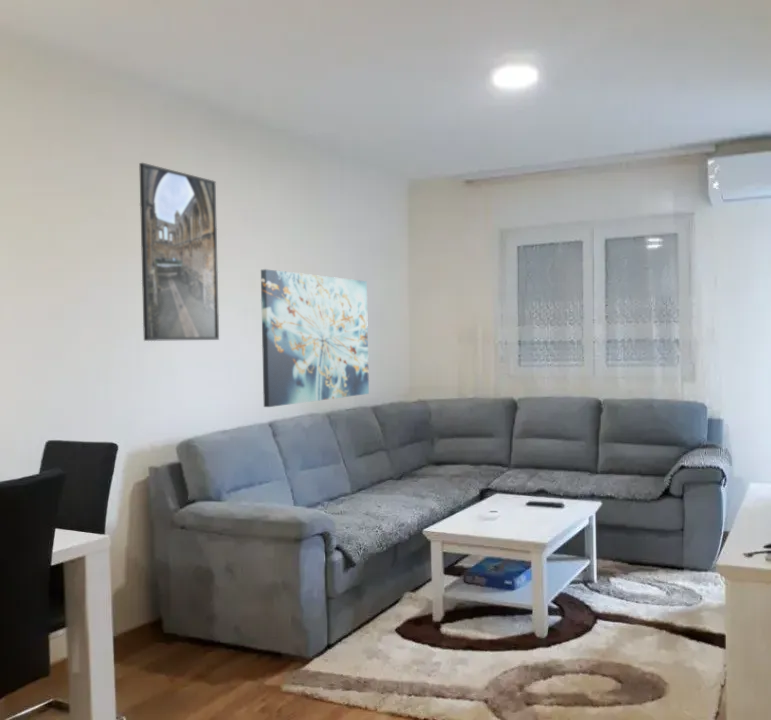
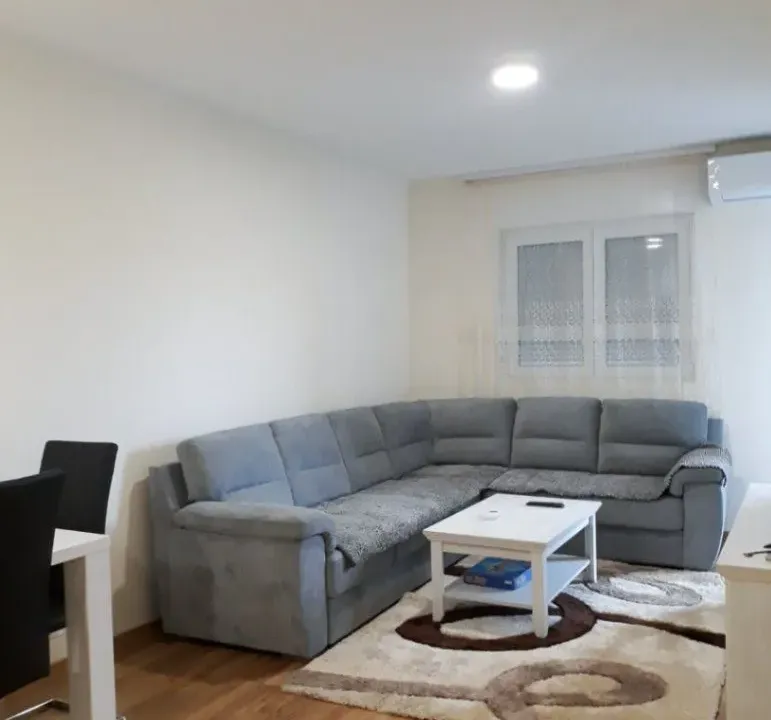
- wall art (320, 338)
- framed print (181, 256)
